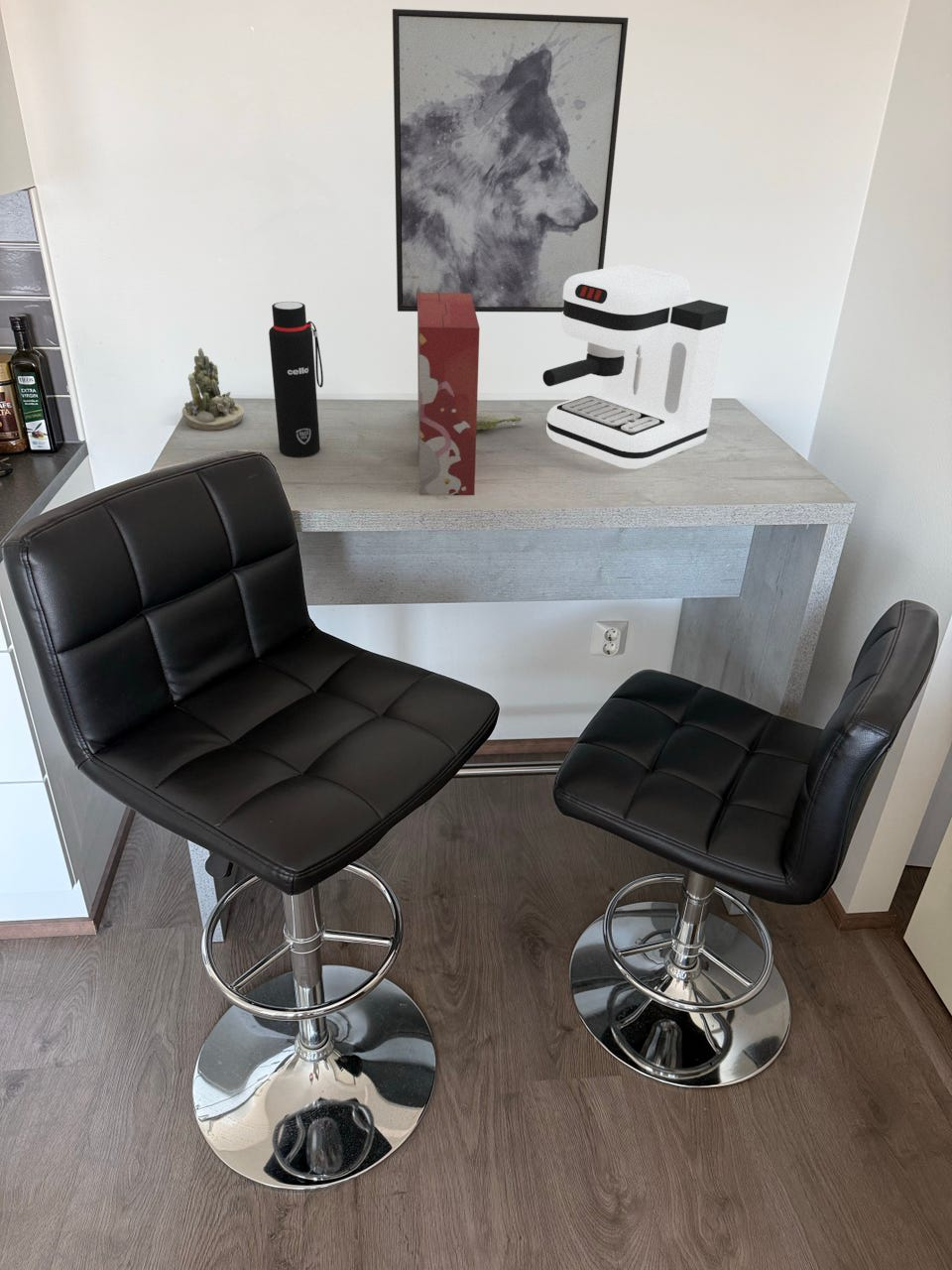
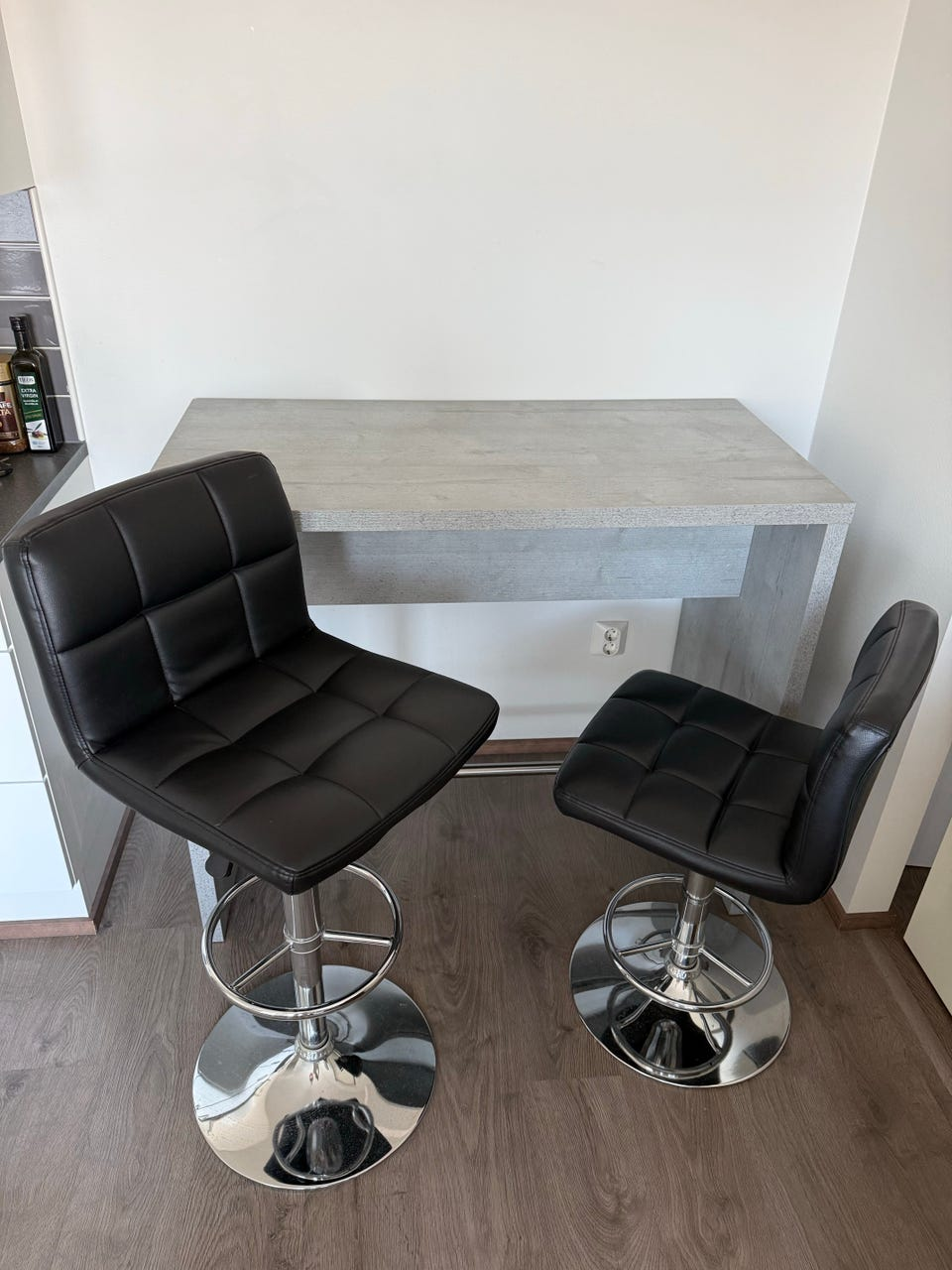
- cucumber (477, 412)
- wall art (504, 174)
- succulent planter (210, 386)
- coffee maker (629, 367)
- water bottle (298, 380)
- cereal box (445, 393)
